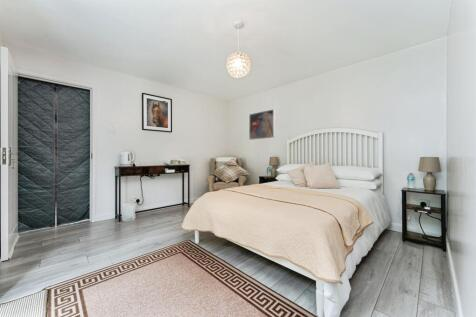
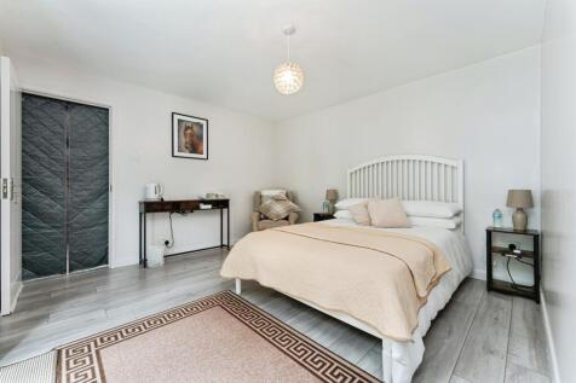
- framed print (261, 125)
